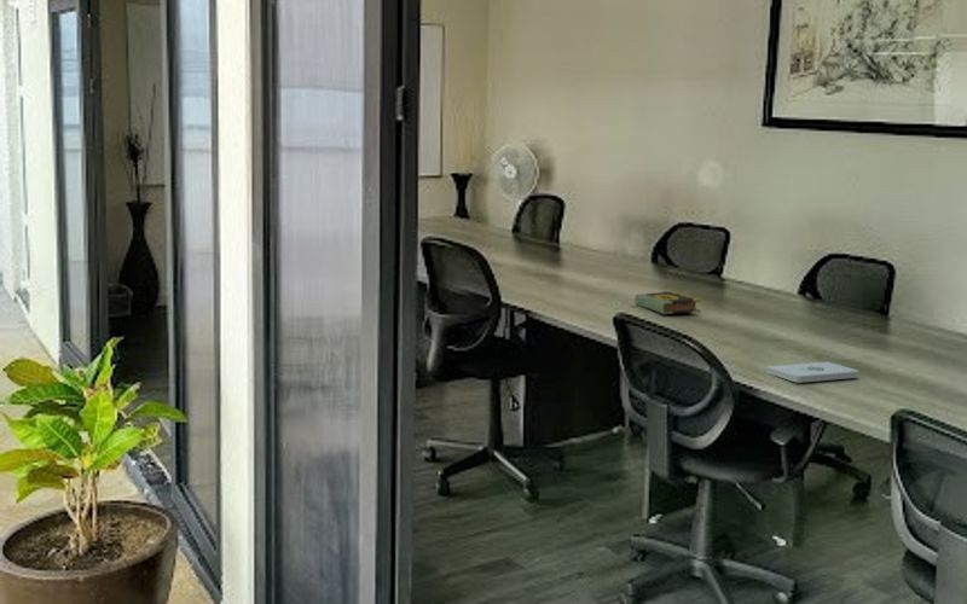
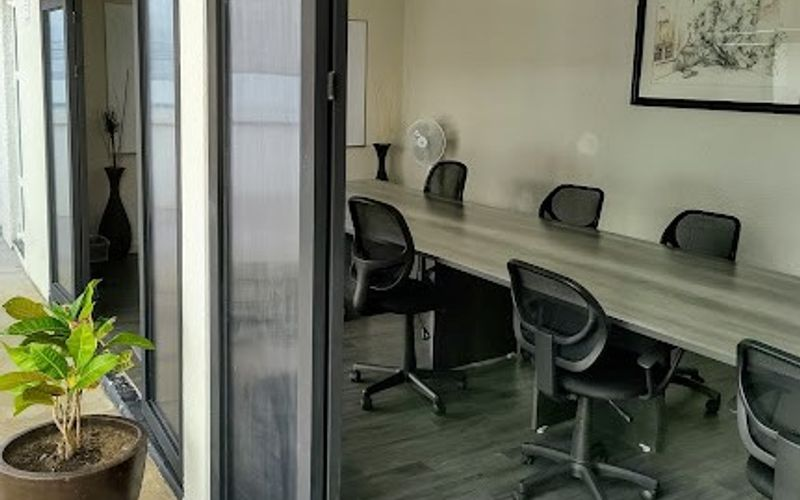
- notepad (812, 371)
- book (664, 301)
